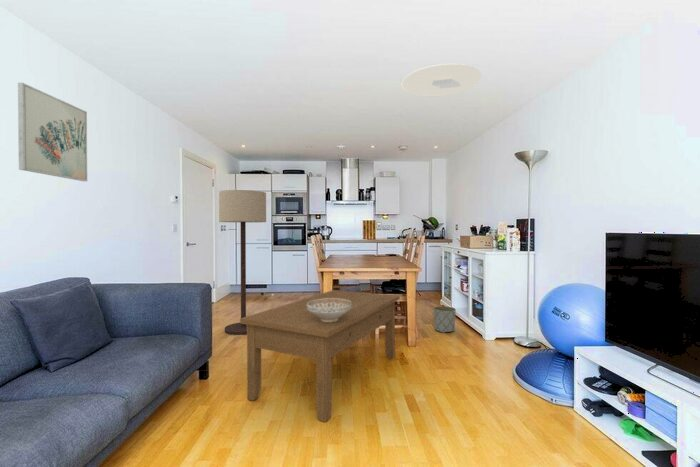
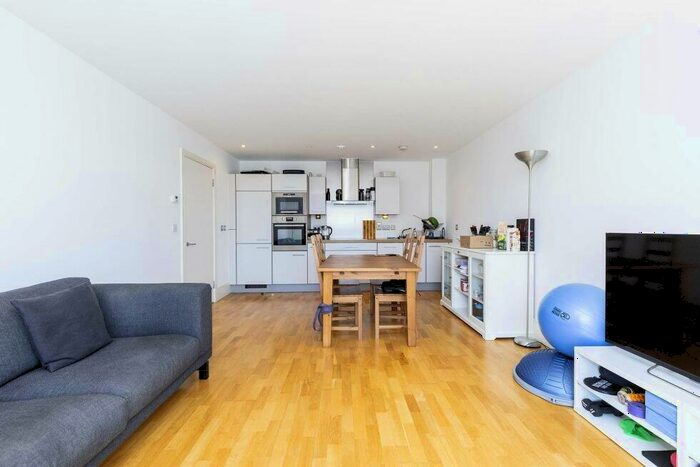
- wall art (56, 137)
- coffee table (331, 340)
- floor lamp (243, 261)
- ceiling light (440, 78)
- planter (444, 319)
- decorative bowl (329, 311)
